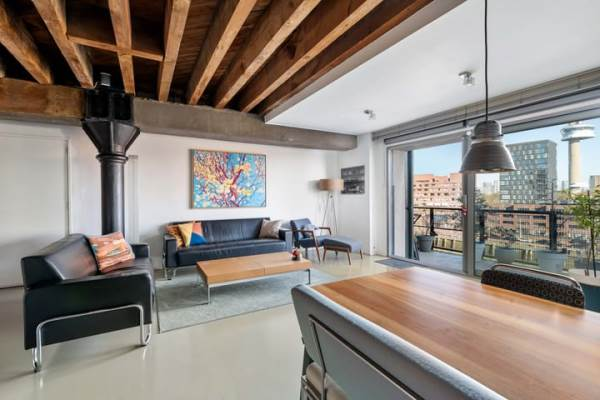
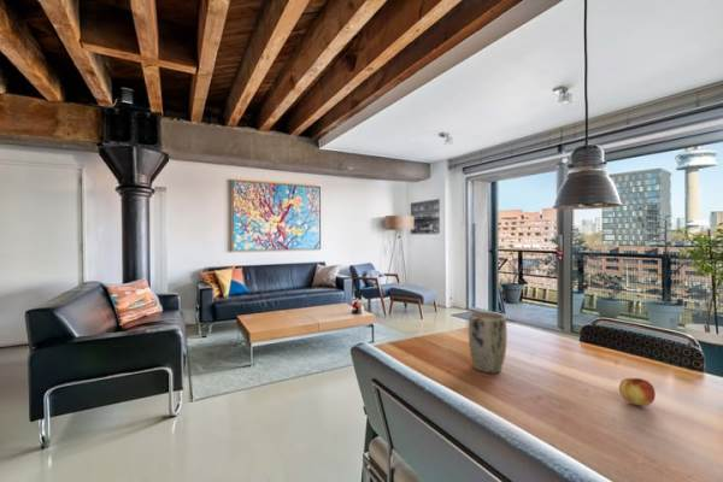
+ fruit (636, 390)
+ plant pot (487, 341)
